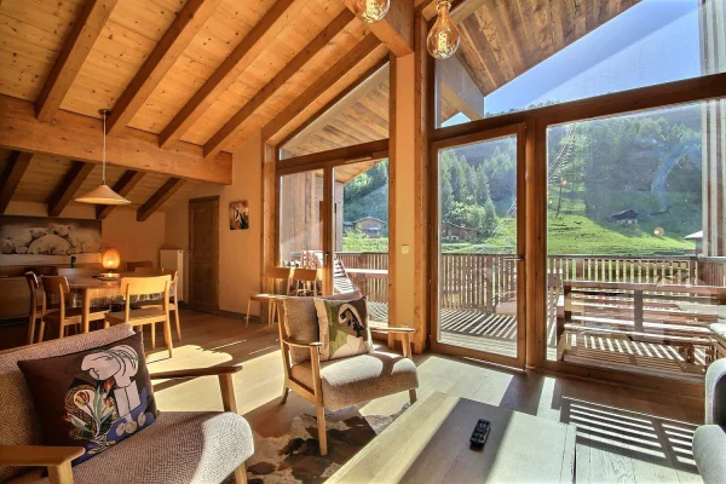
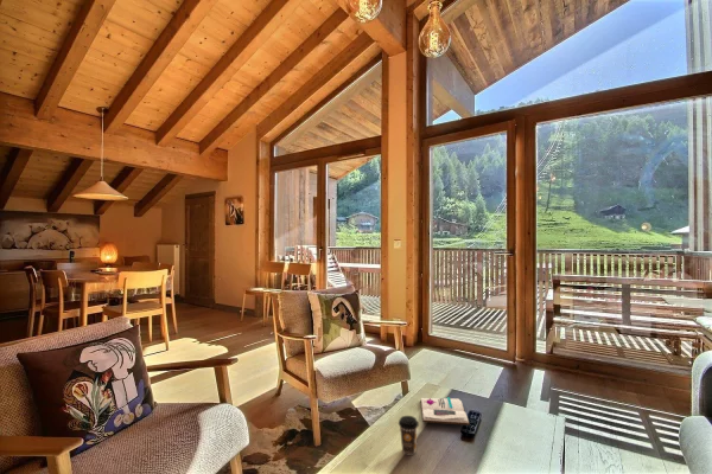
+ coffee cup (408, 435)
+ book (443, 409)
